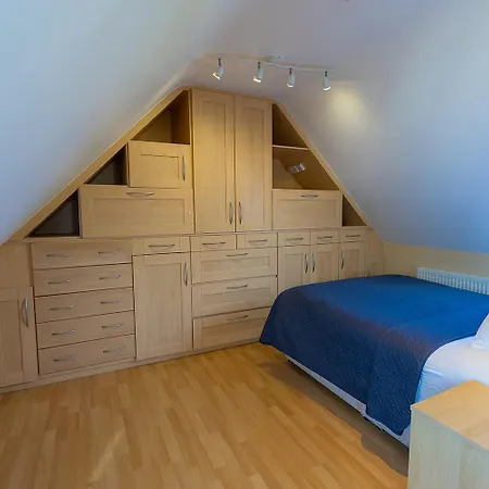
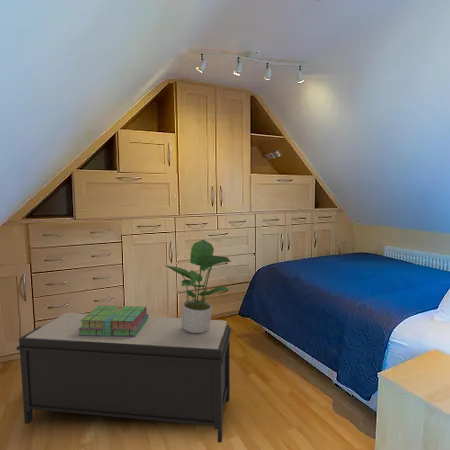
+ potted plant (191, 285)
+ bench (132, 369)
+ stack of books (115, 319)
